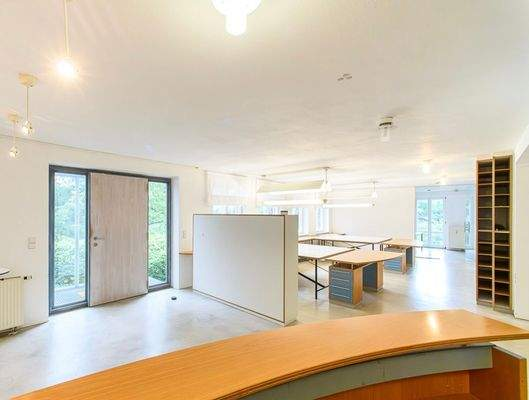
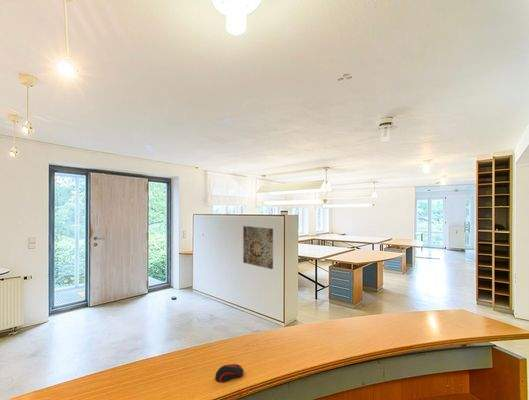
+ wall art (257, 246)
+ computer mouse (229, 370)
